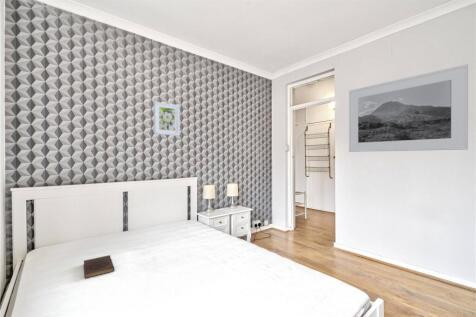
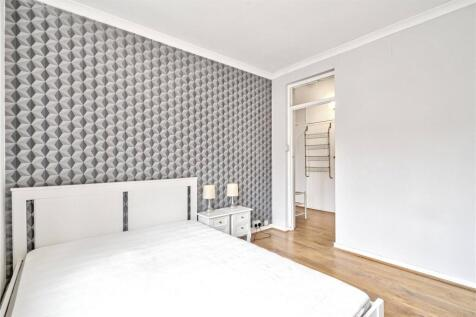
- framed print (167, 119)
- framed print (398, 115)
- book (98, 265)
